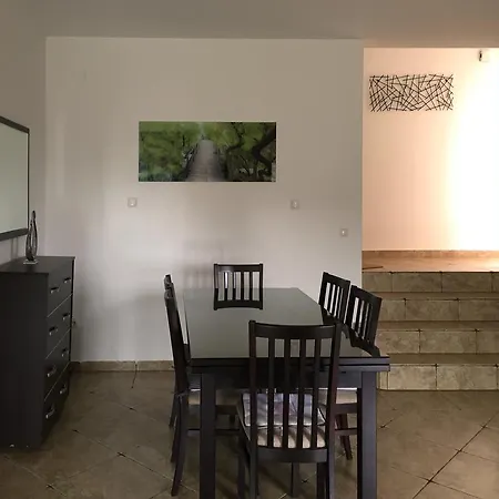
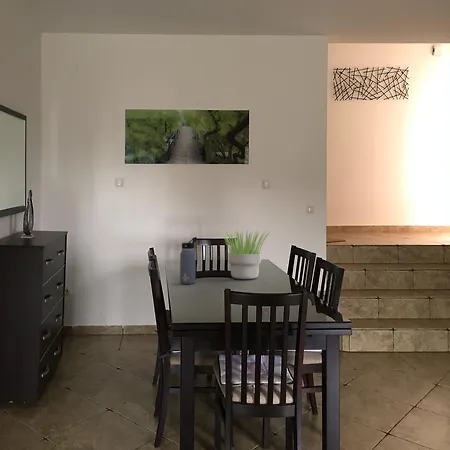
+ potted plant (244, 254)
+ water bottle (188, 260)
